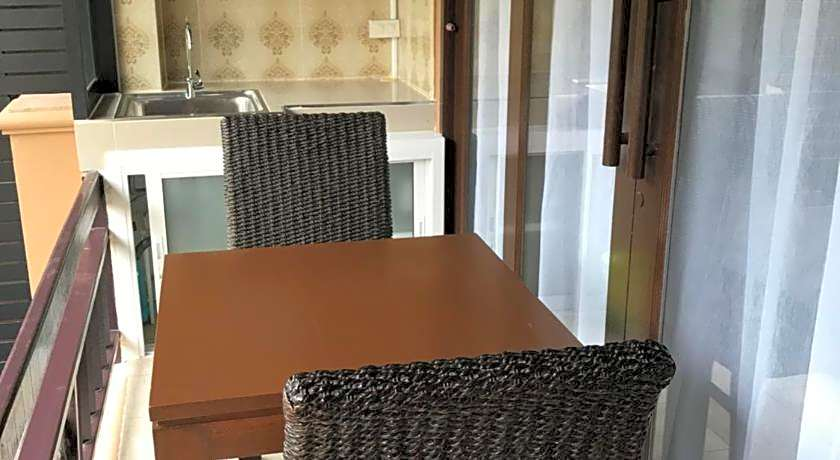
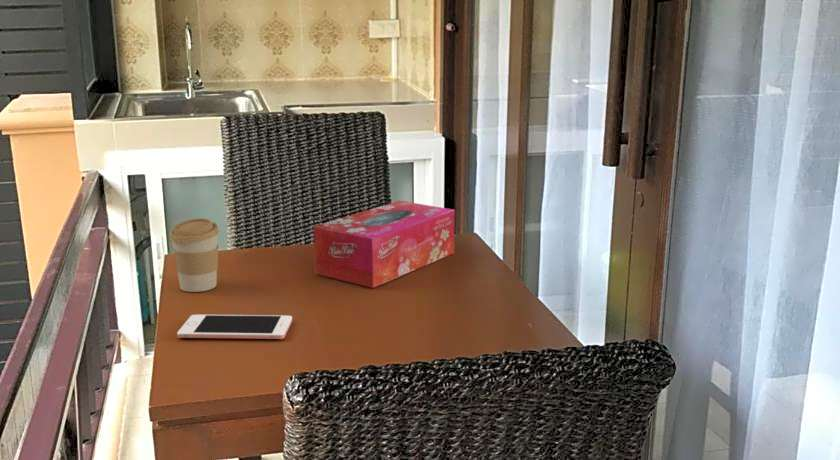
+ tissue box (387, 240)
+ cell phone (236, 326)
+ coffee cup (196, 254)
